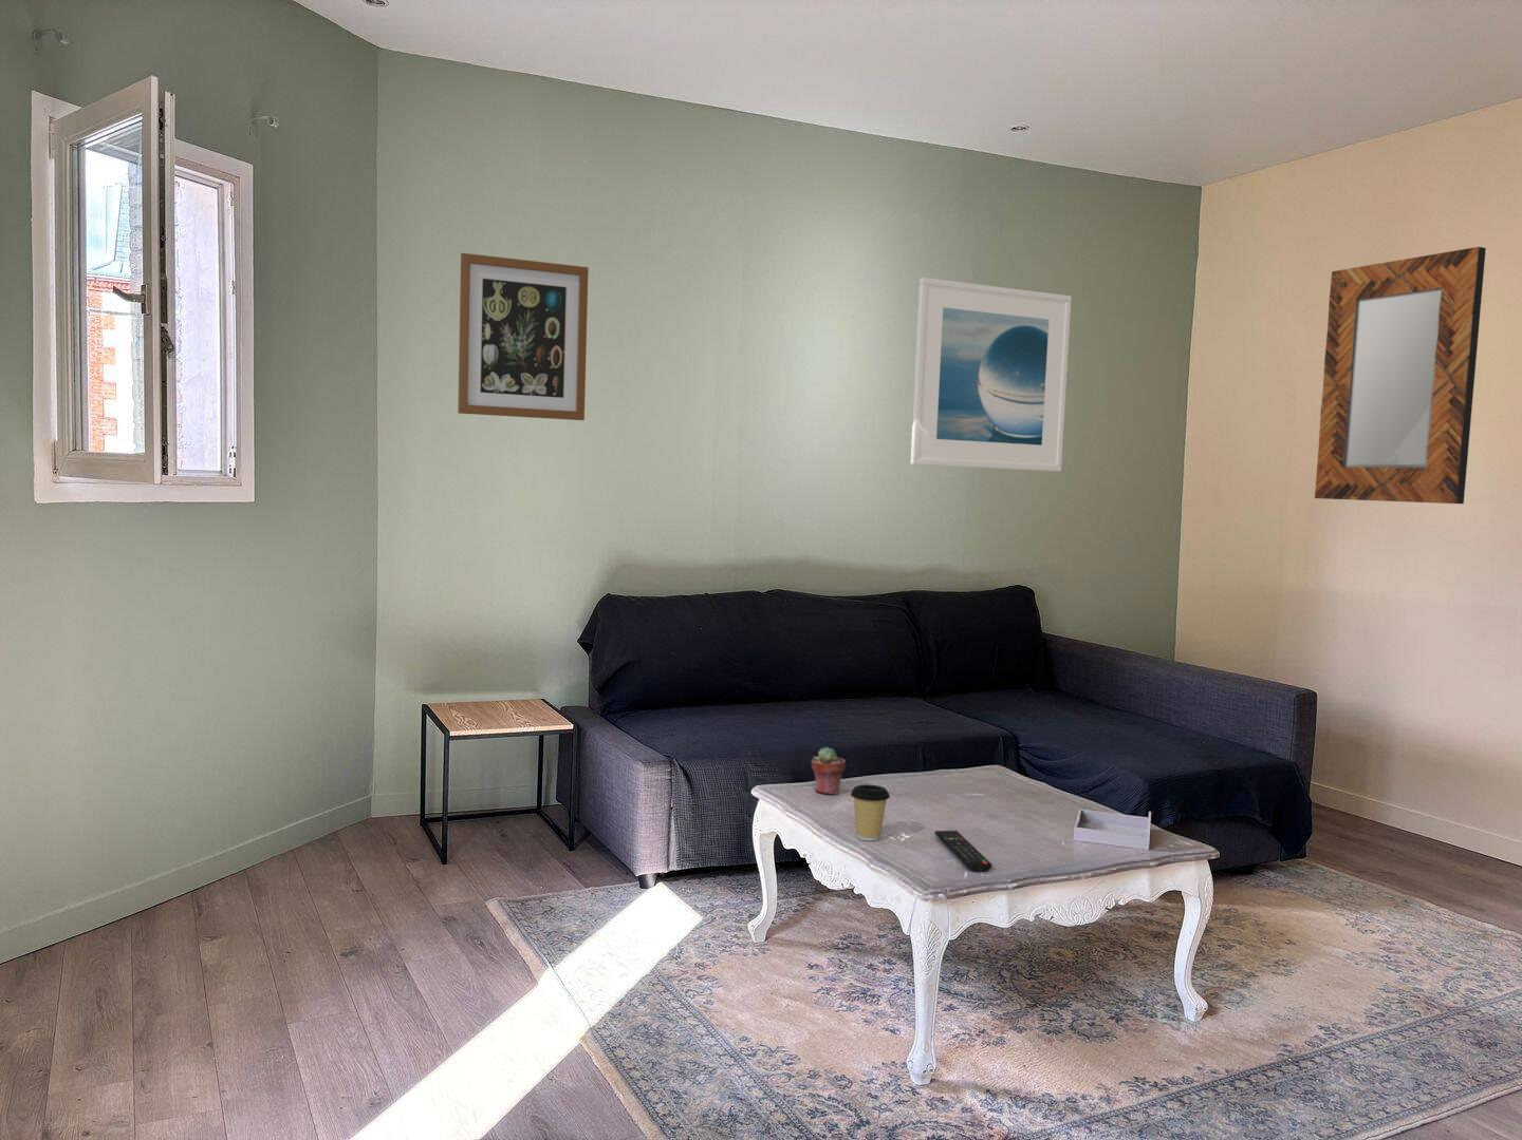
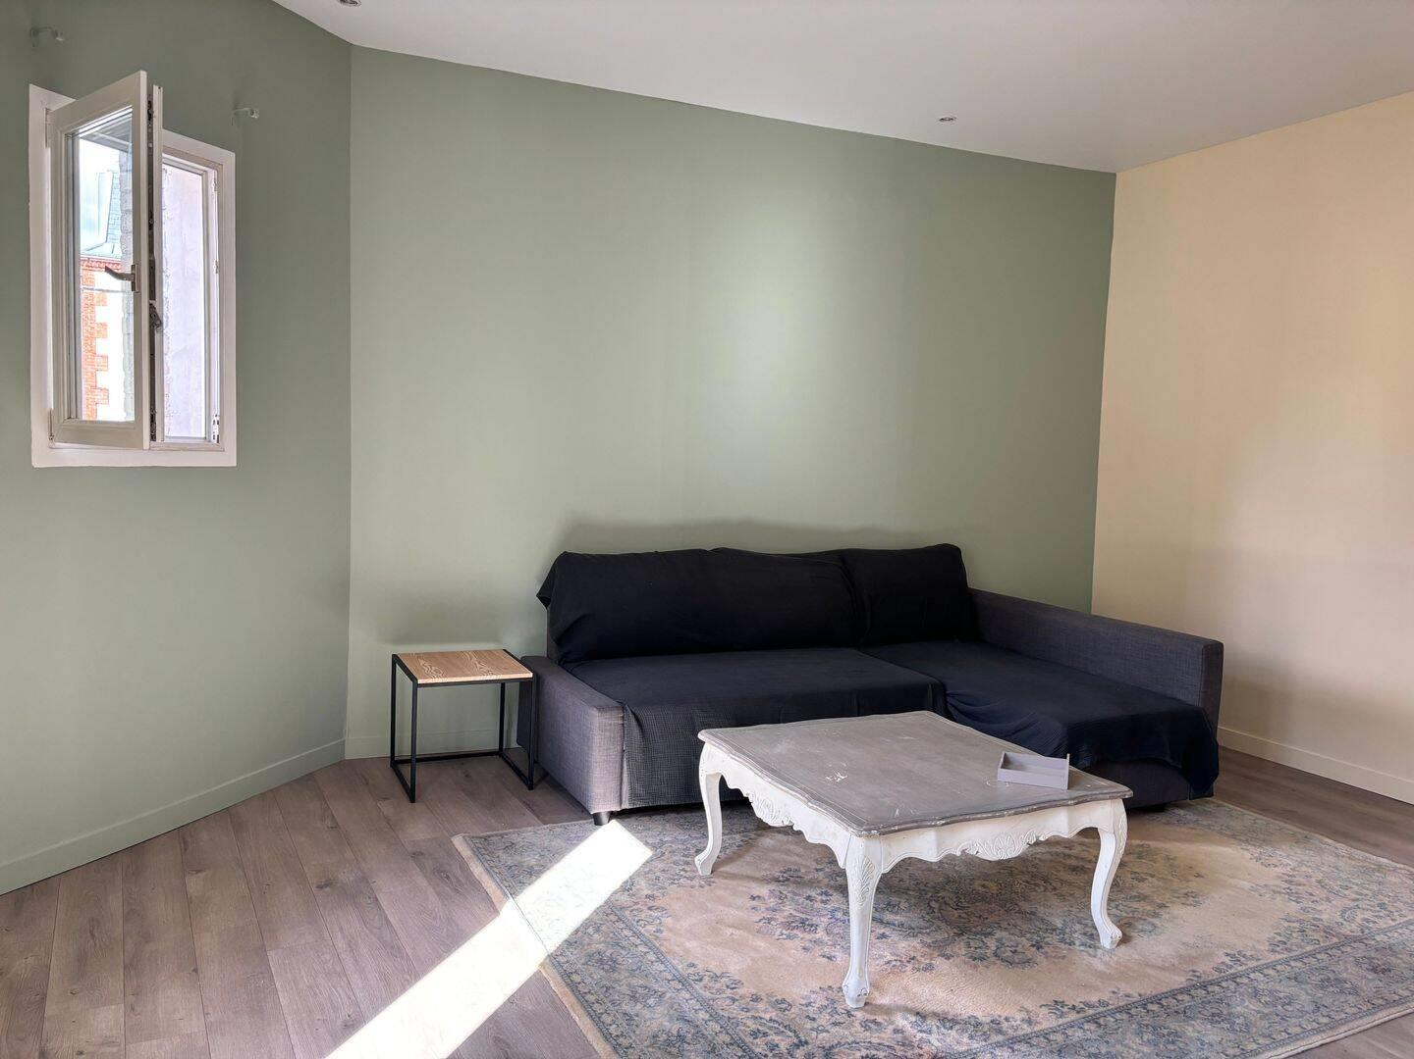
- potted succulent (828, 769)
- wall art (524, 339)
- remote control (962, 850)
- home mirror (1393, 381)
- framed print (992, 378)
- coffee cup (869, 812)
